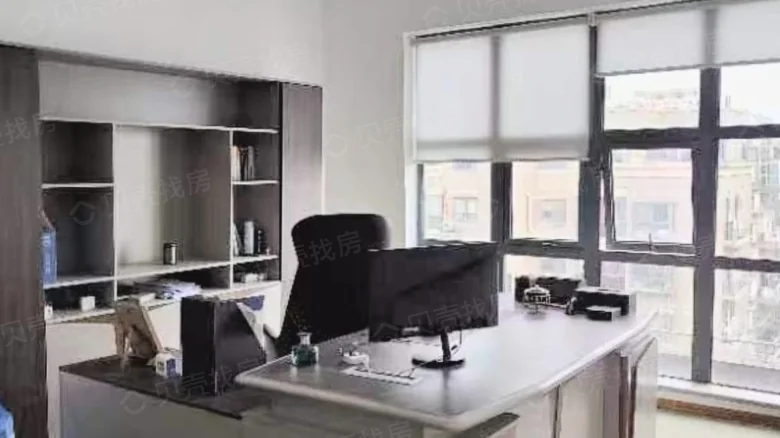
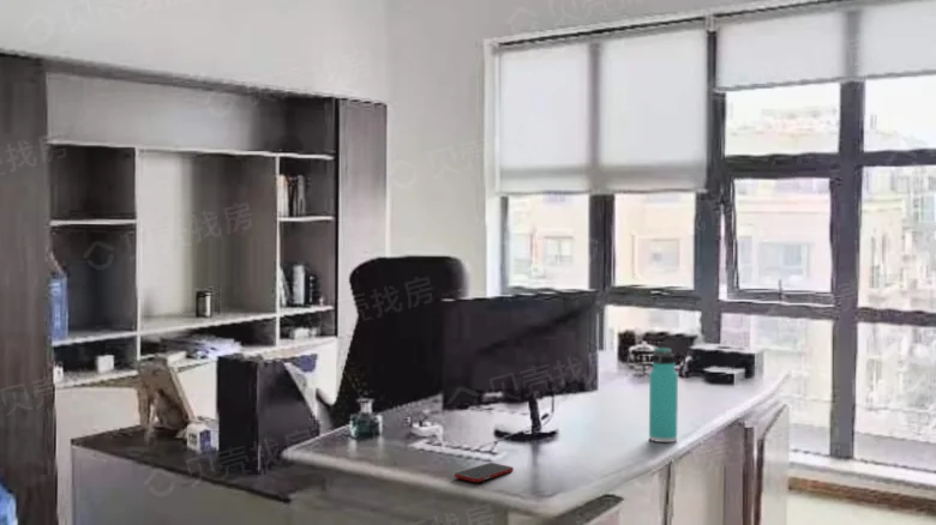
+ cell phone (484, 472)
+ thermos bottle (662, 393)
